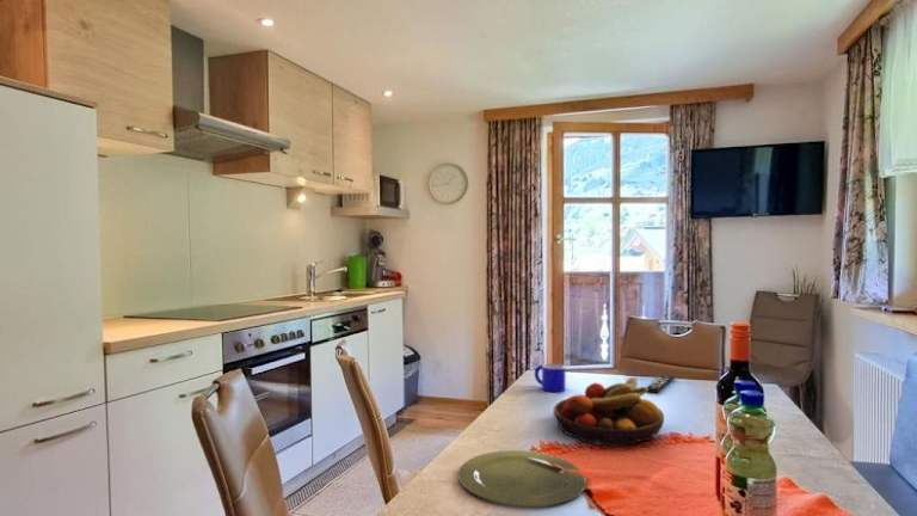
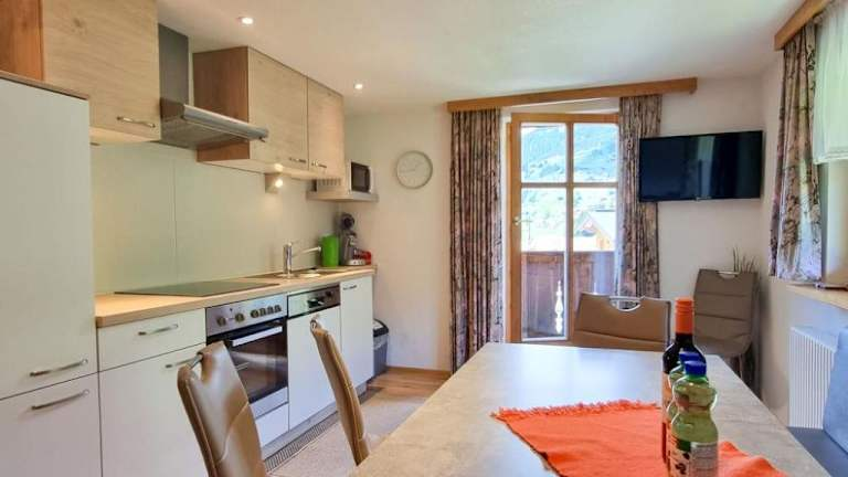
- remote control (660, 382)
- fruit bowl (607, 405)
- plate (521, 475)
- mug (548, 376)
